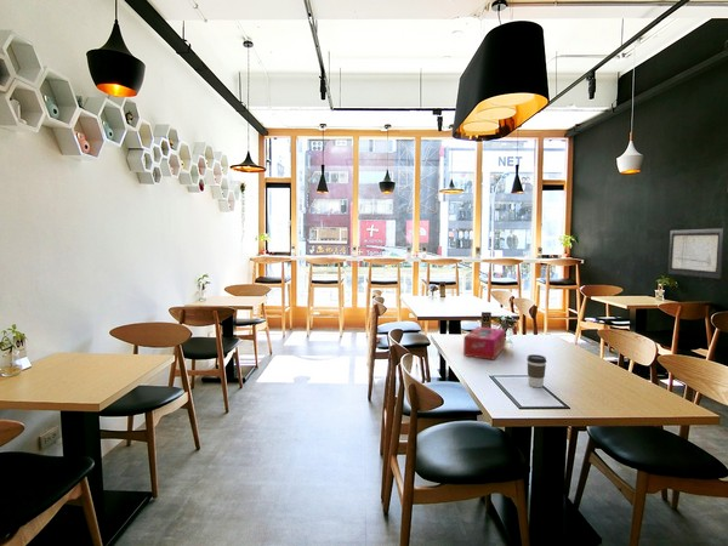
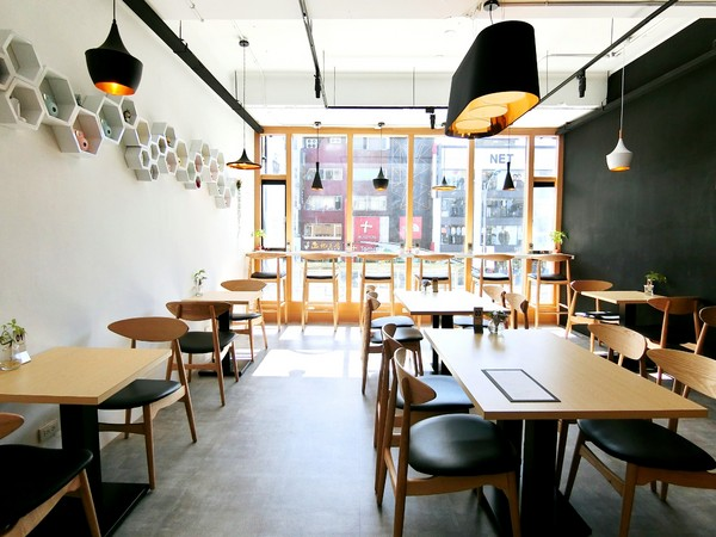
- wall art (693, 252)
- coffee cup (535, 370)
- tissue box (484, 341)
